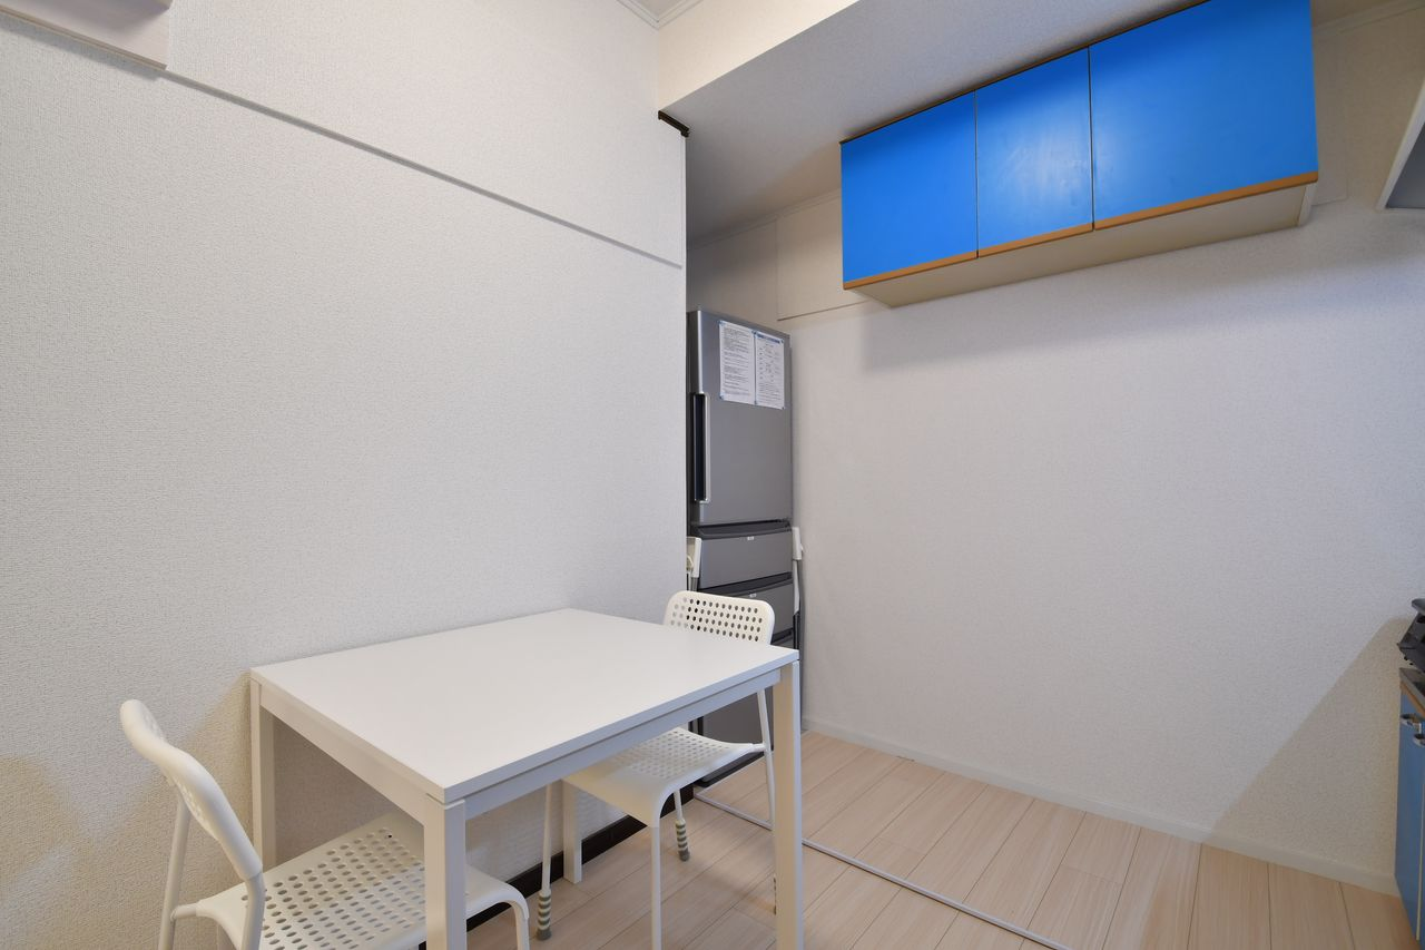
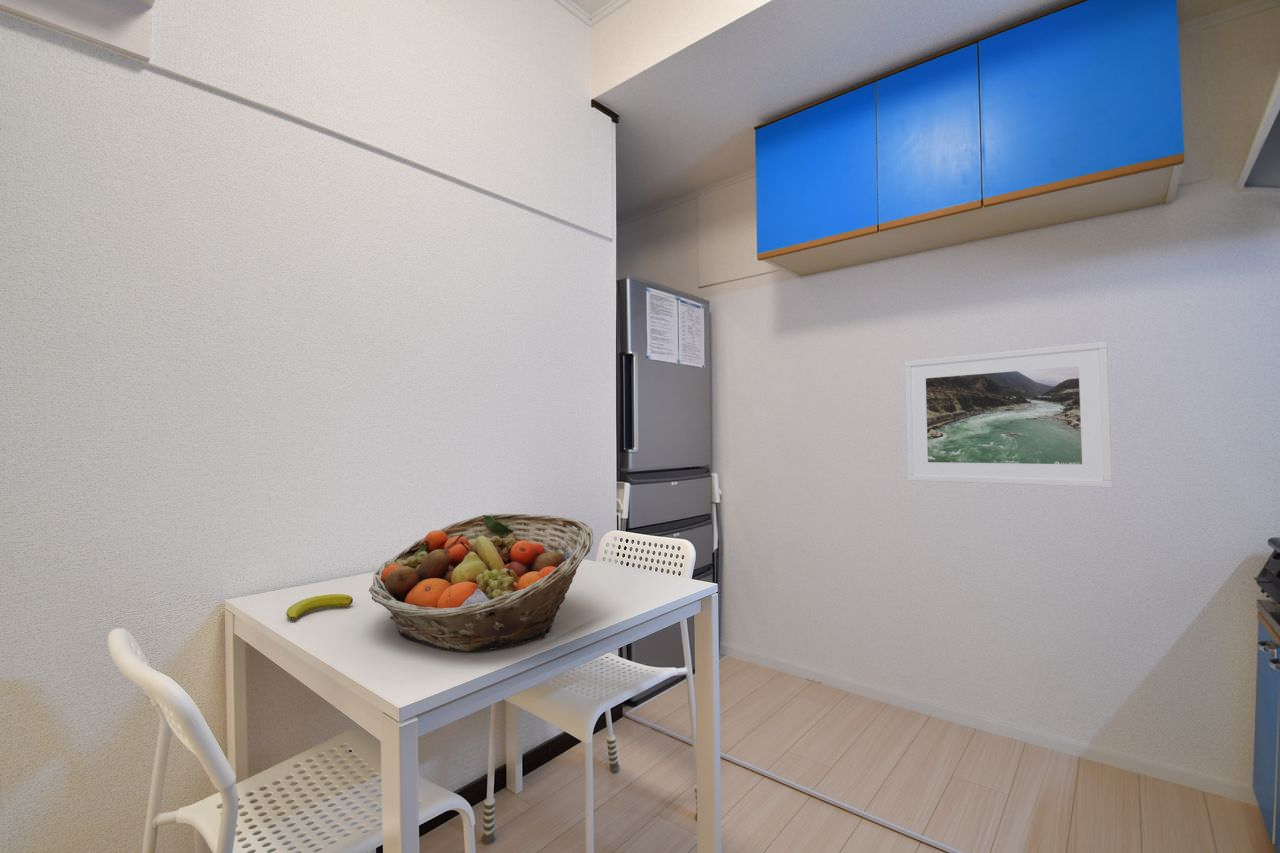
+ banana (317, 605)
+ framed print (997, 417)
+ fruit basket (484, 572)
